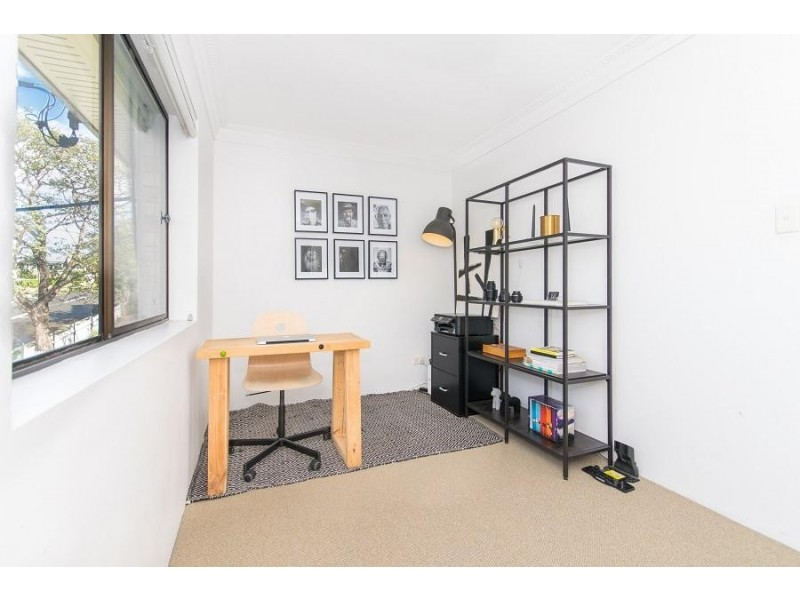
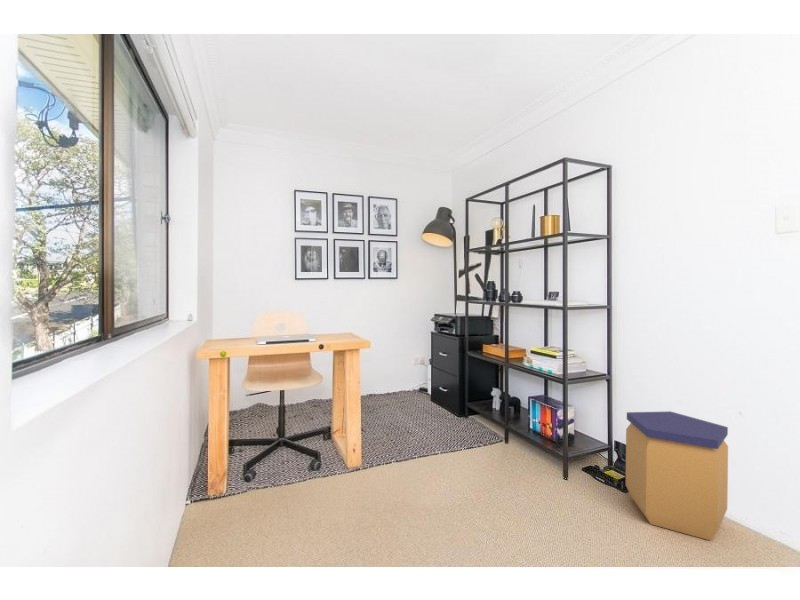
+ trash can (673, 469)
